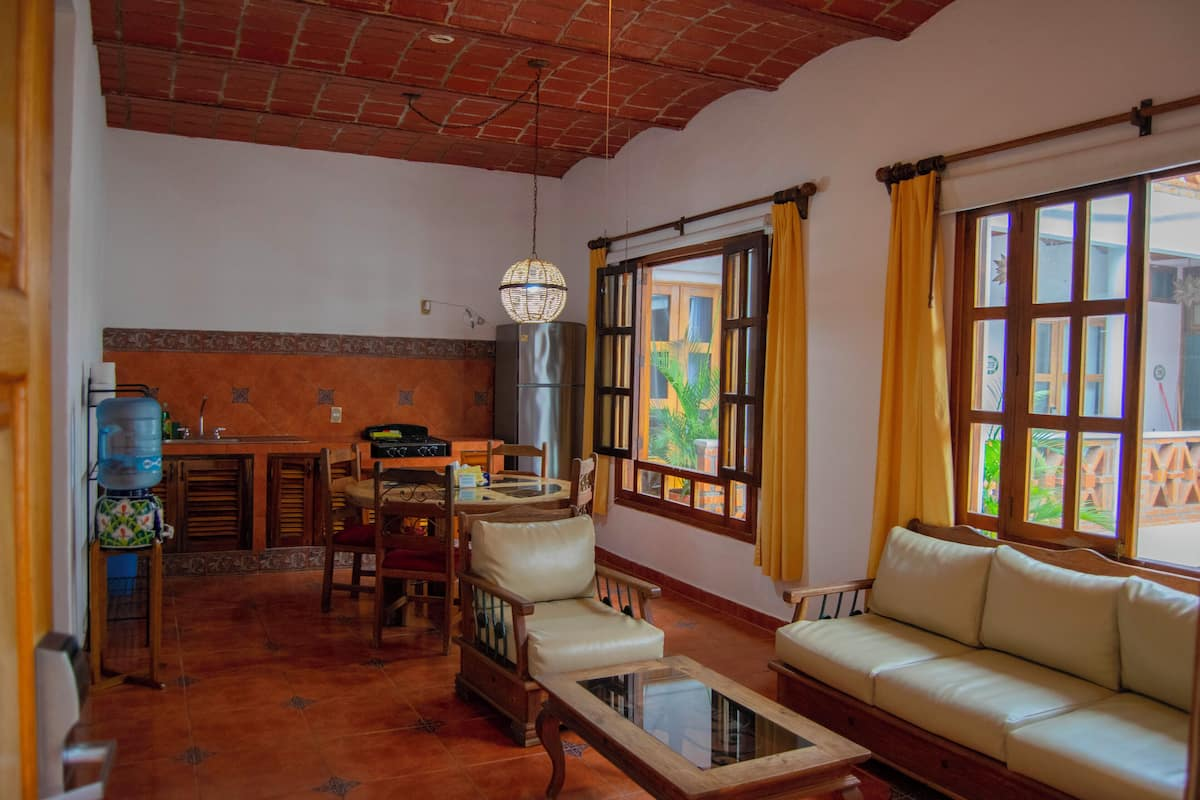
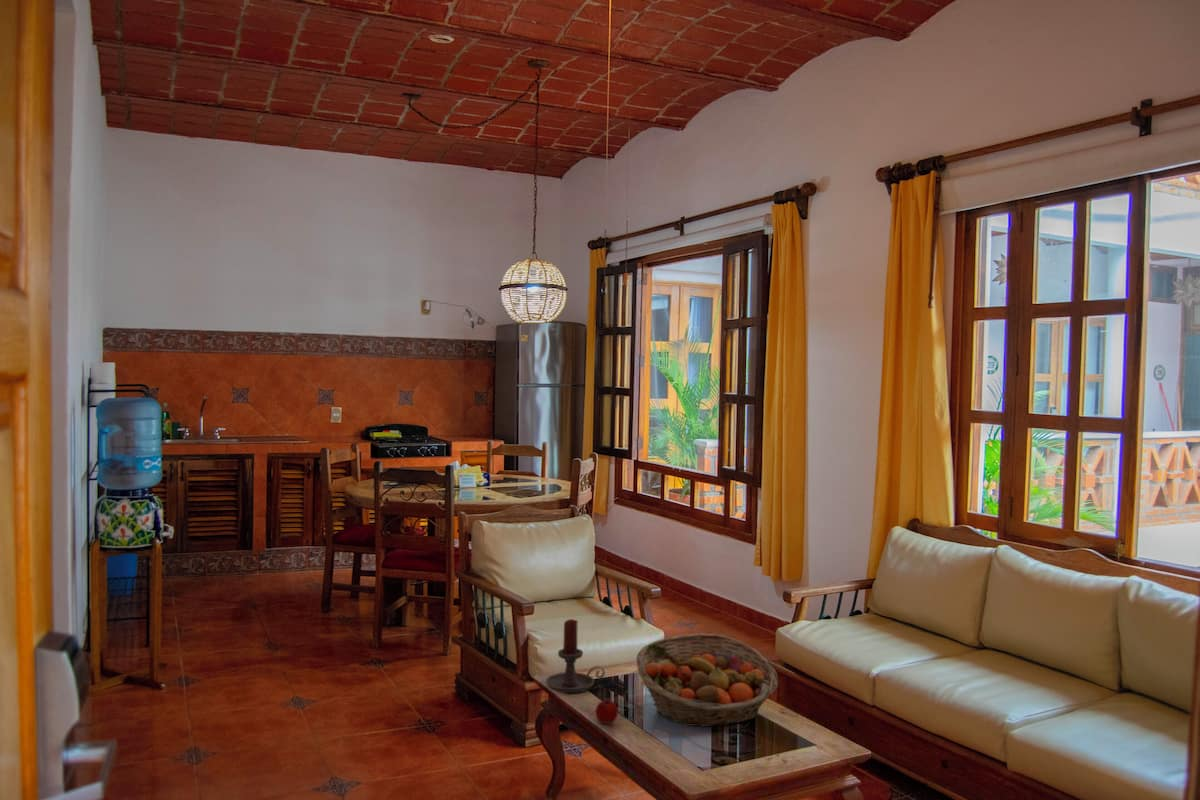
+ fruit basket (706, 679)
+ apple (606, 710)
+ candle holder (576, 651)
